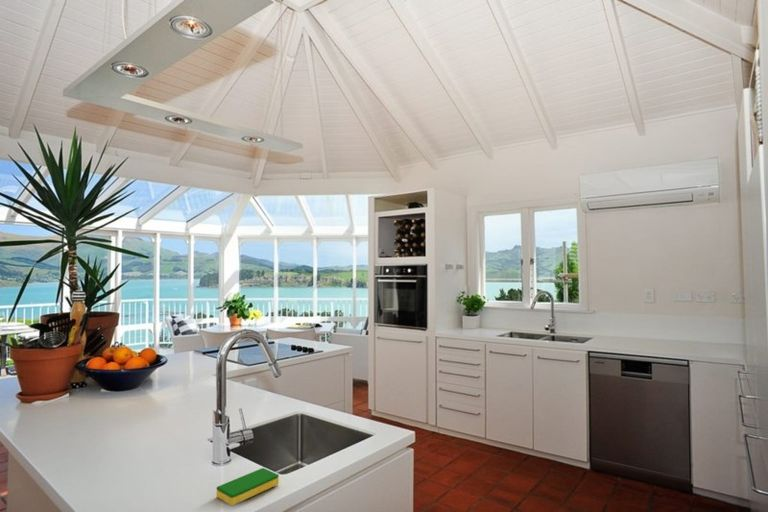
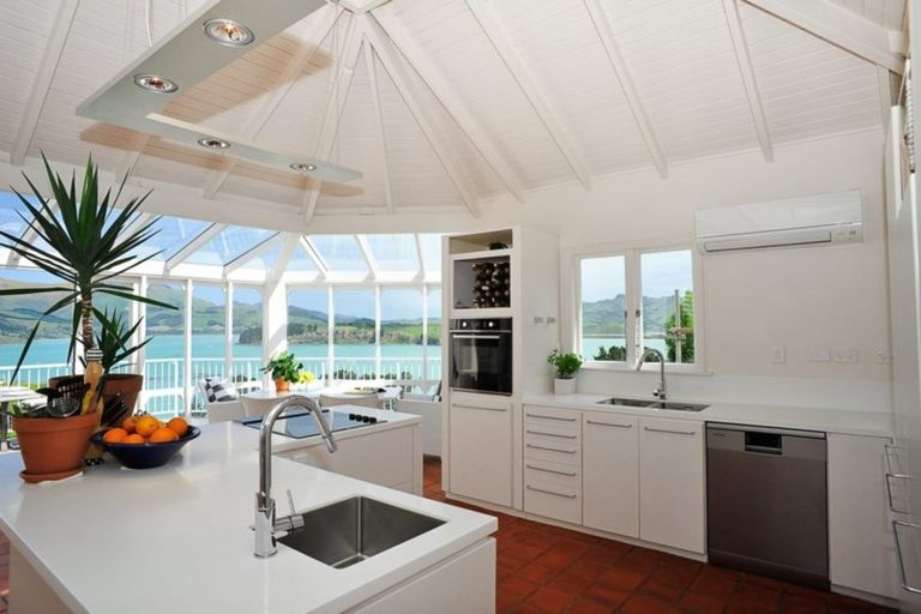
- dish sponge (248, 485)
